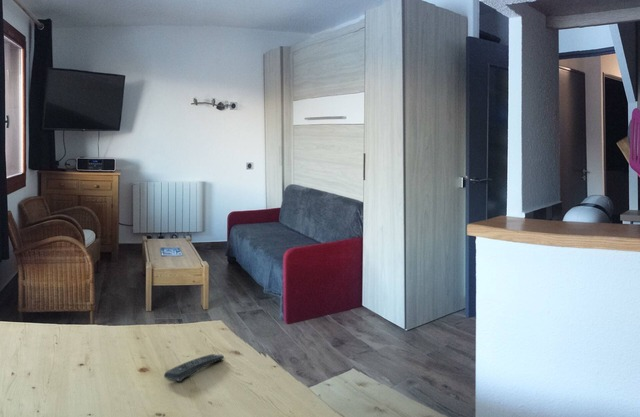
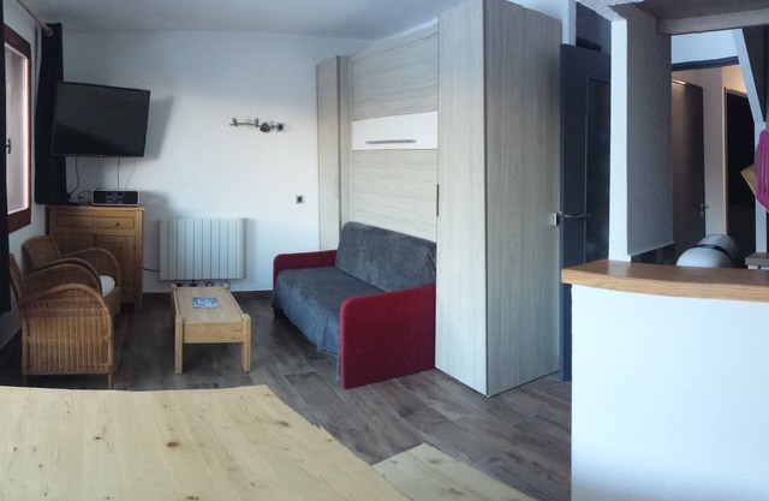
- remote control (197, 364)
